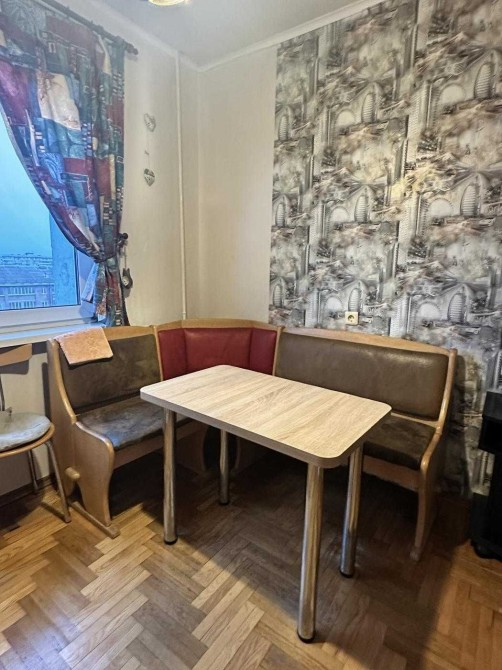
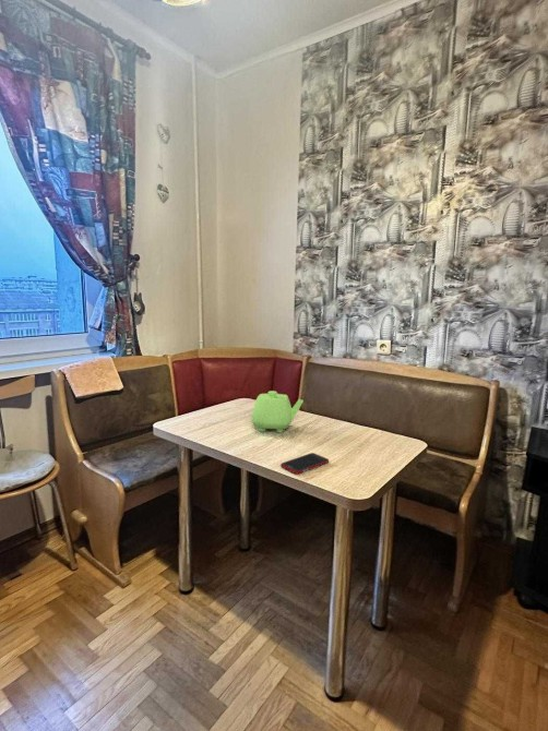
+ cell phone (305, 463)
+ teapot (277, 408)
